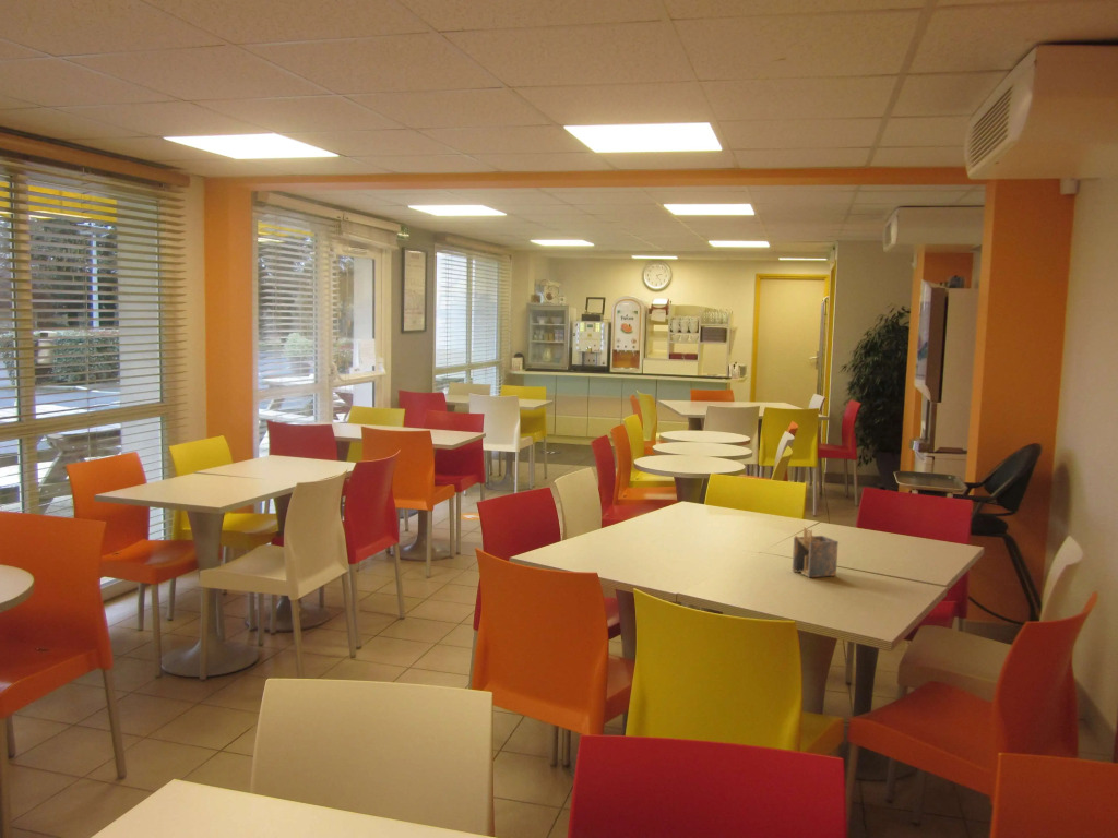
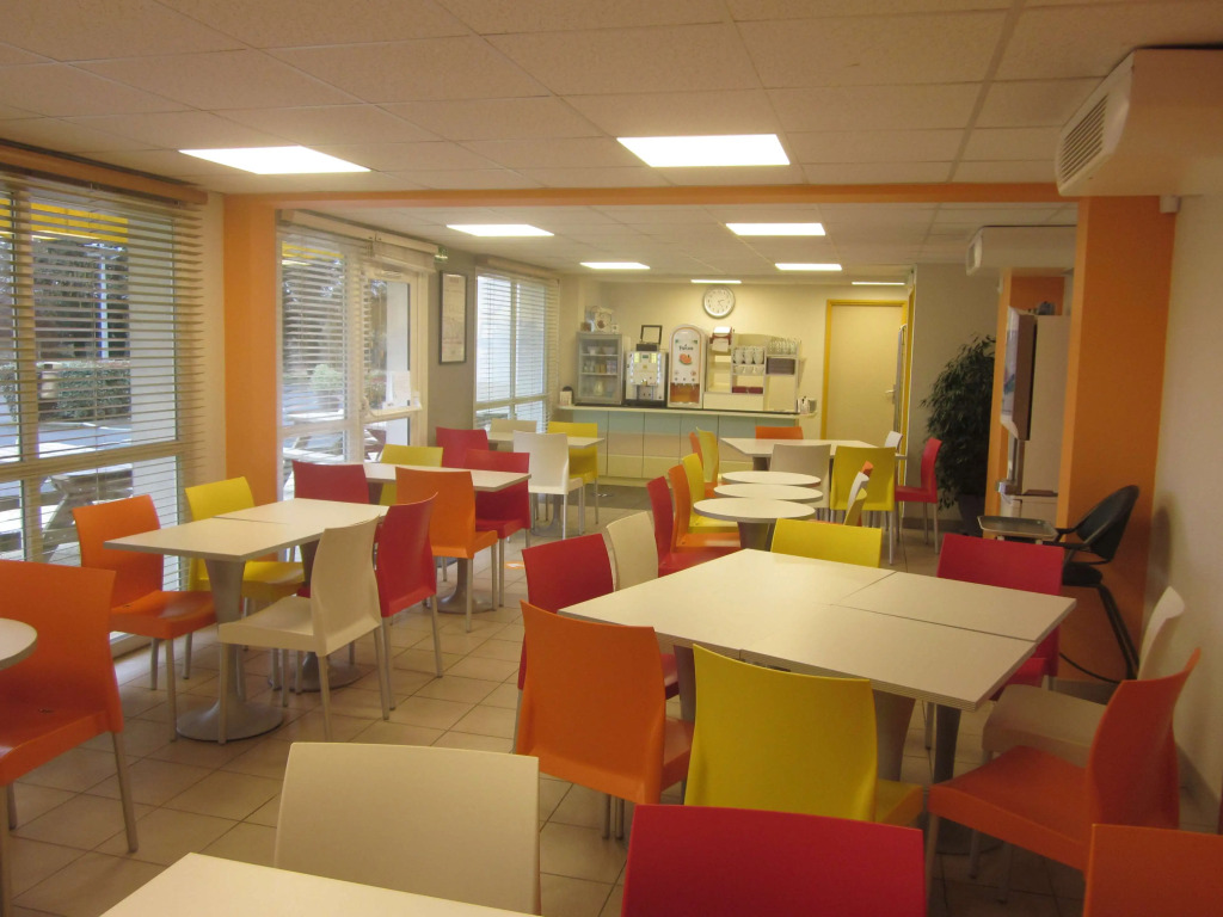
- napkin holder (814, 550)
